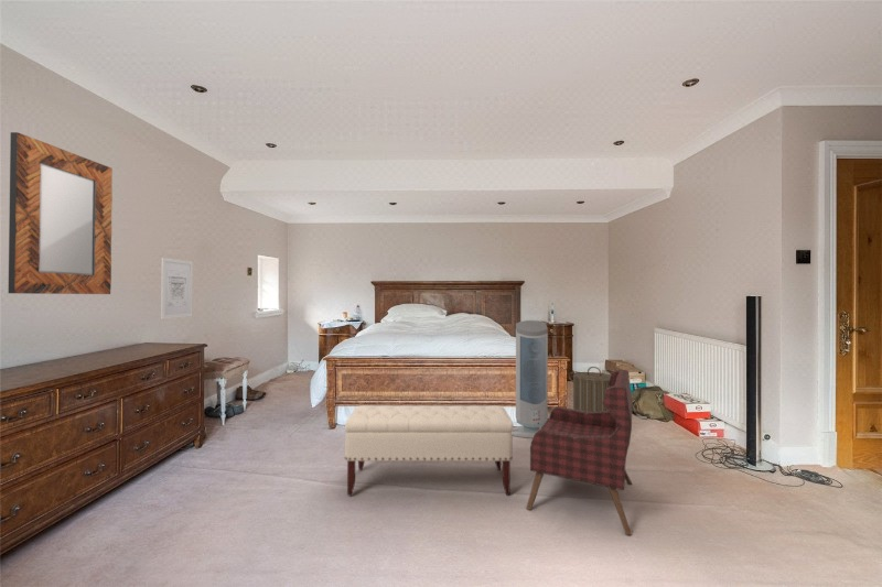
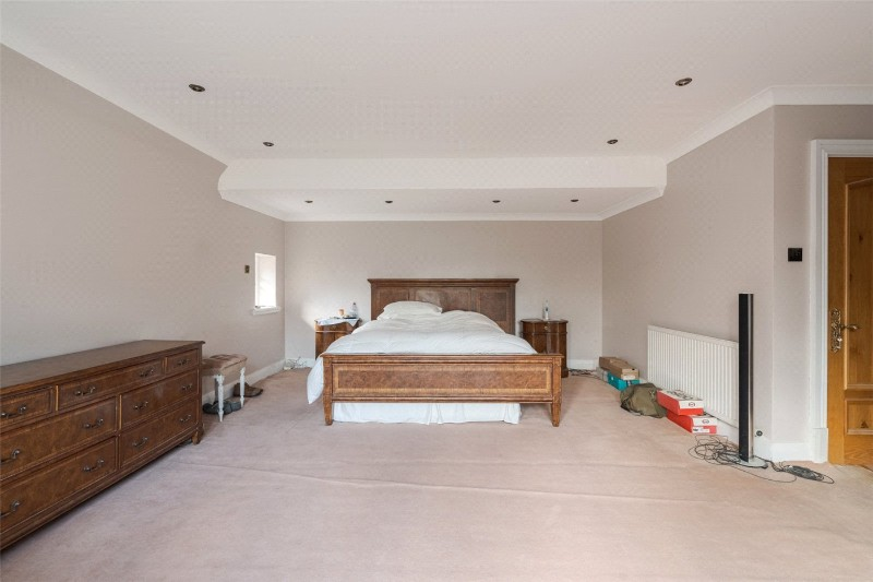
- home mirror (66, 222)
- armchair (582, 434)
- air purifier (531, 377)
- wall art (178, 289)
- bench (429, 446)
- laundry hamper (594, 401)
